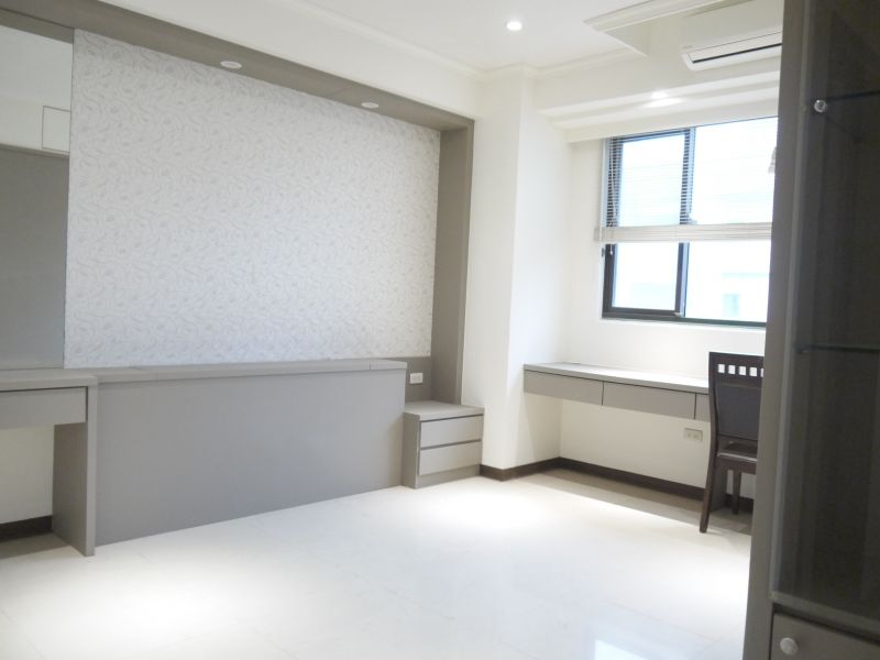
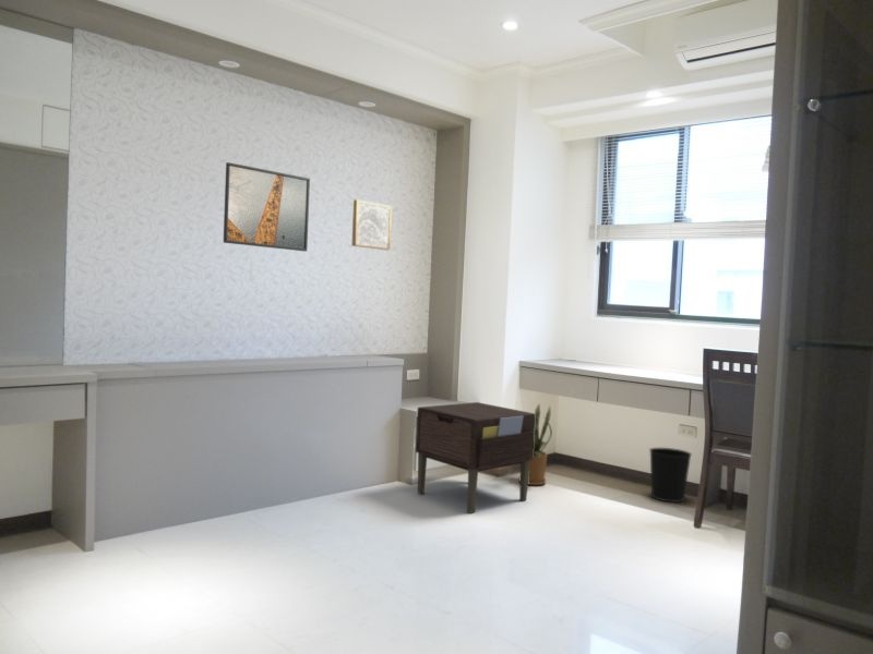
+ wall art (372, 225)
+ nightstand (476, 453)
+ wastebasket (669, 474)
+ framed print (268, 208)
+ house plant (534, 444)
